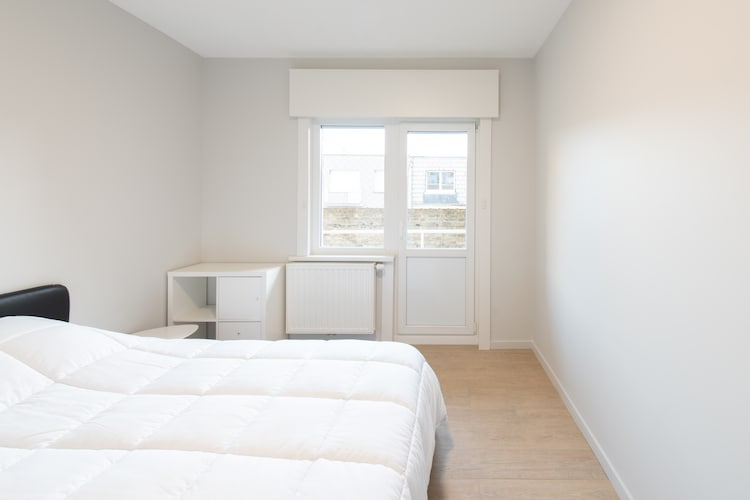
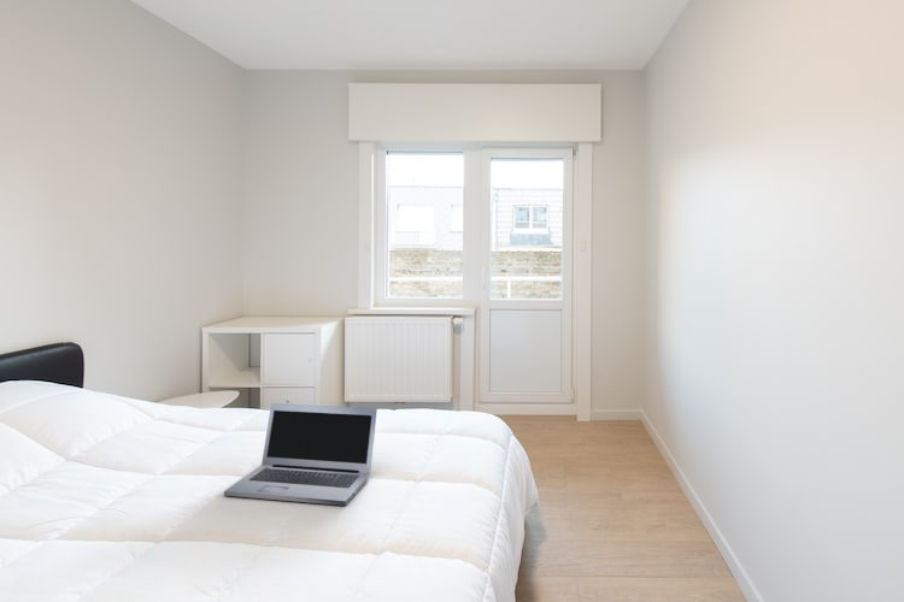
+ laptop (305, 449)
